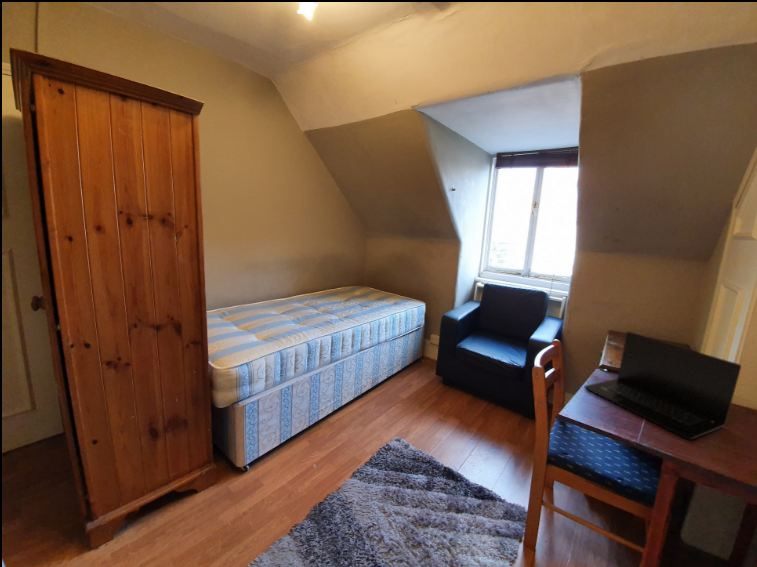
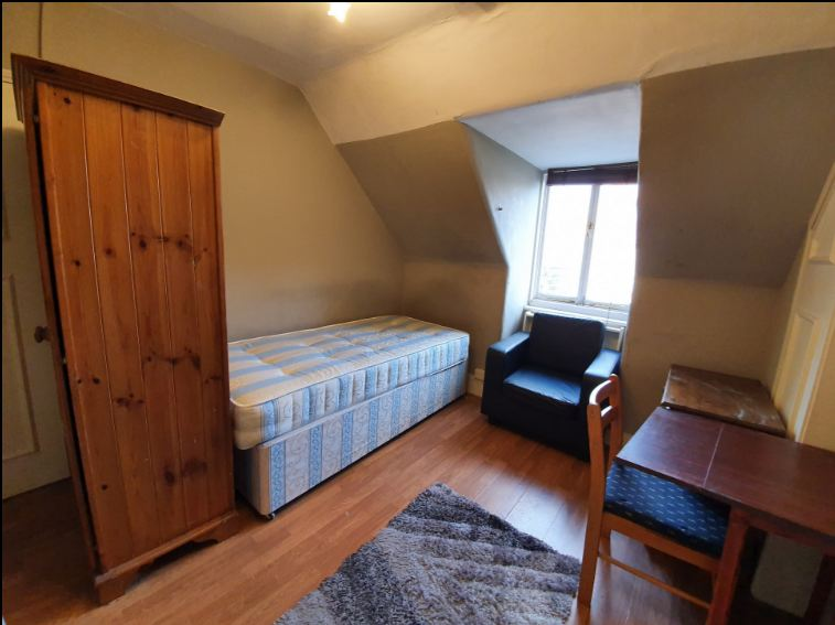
- laptop (653, 377)
